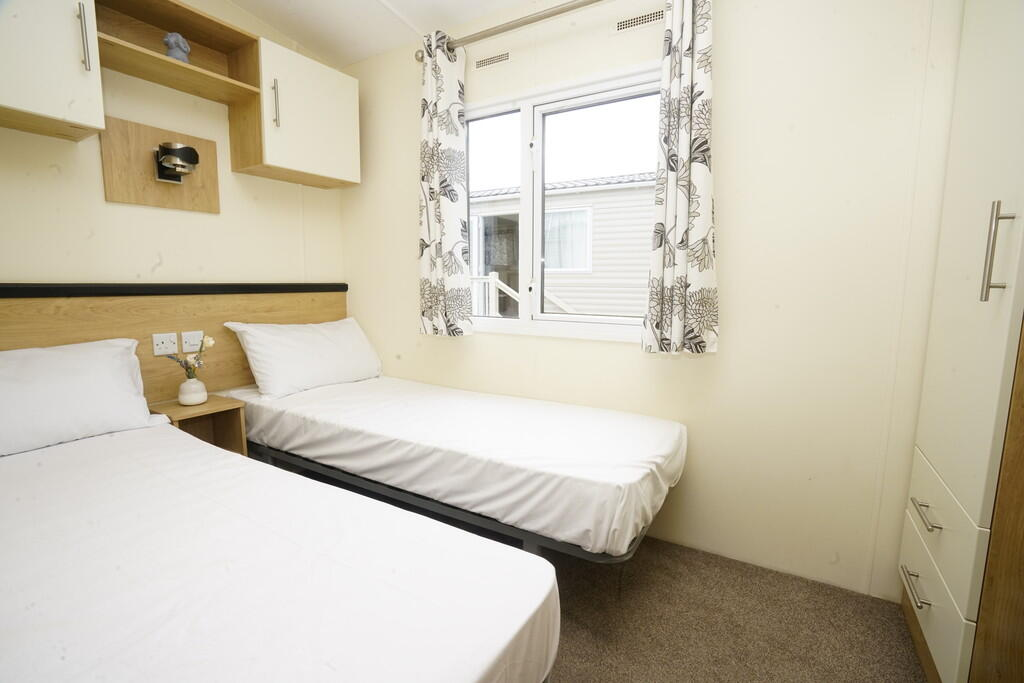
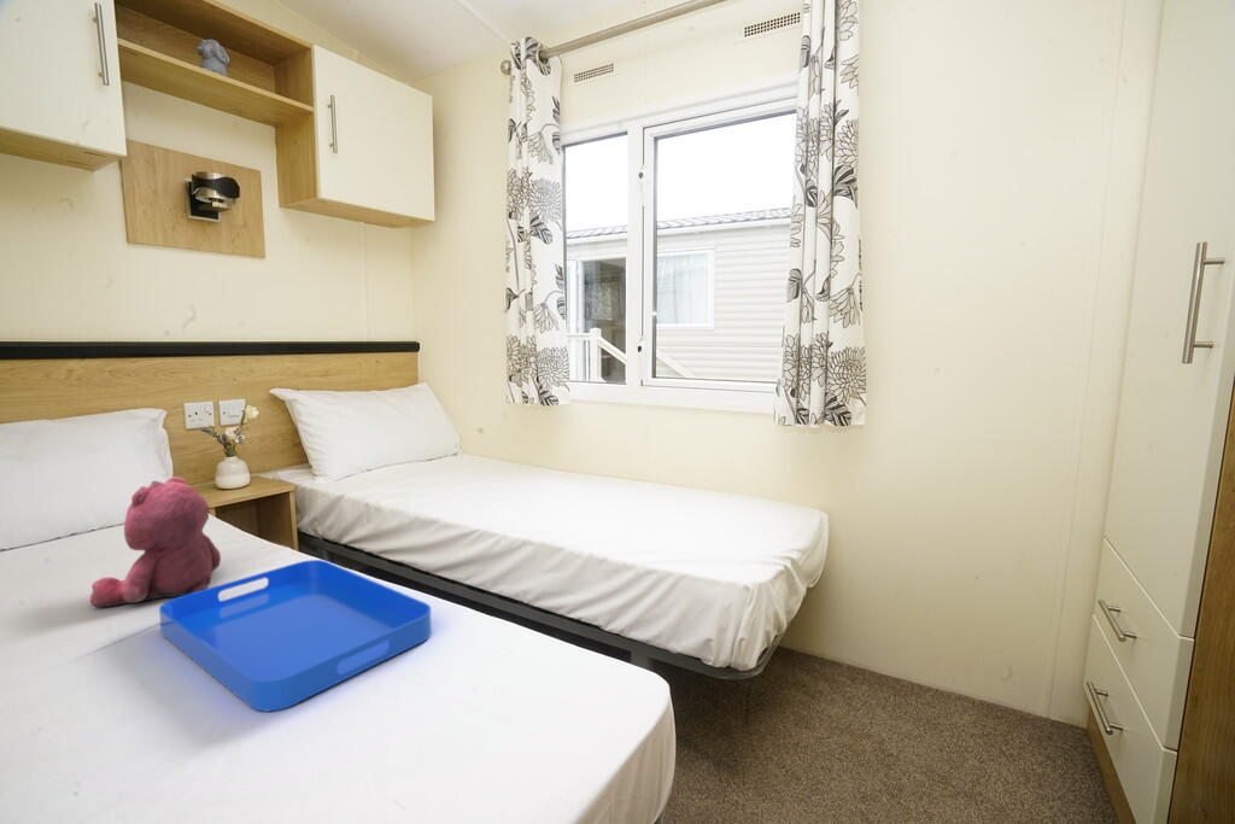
+ serving tray (297, 619)
+ teddy bear (162, 533)
